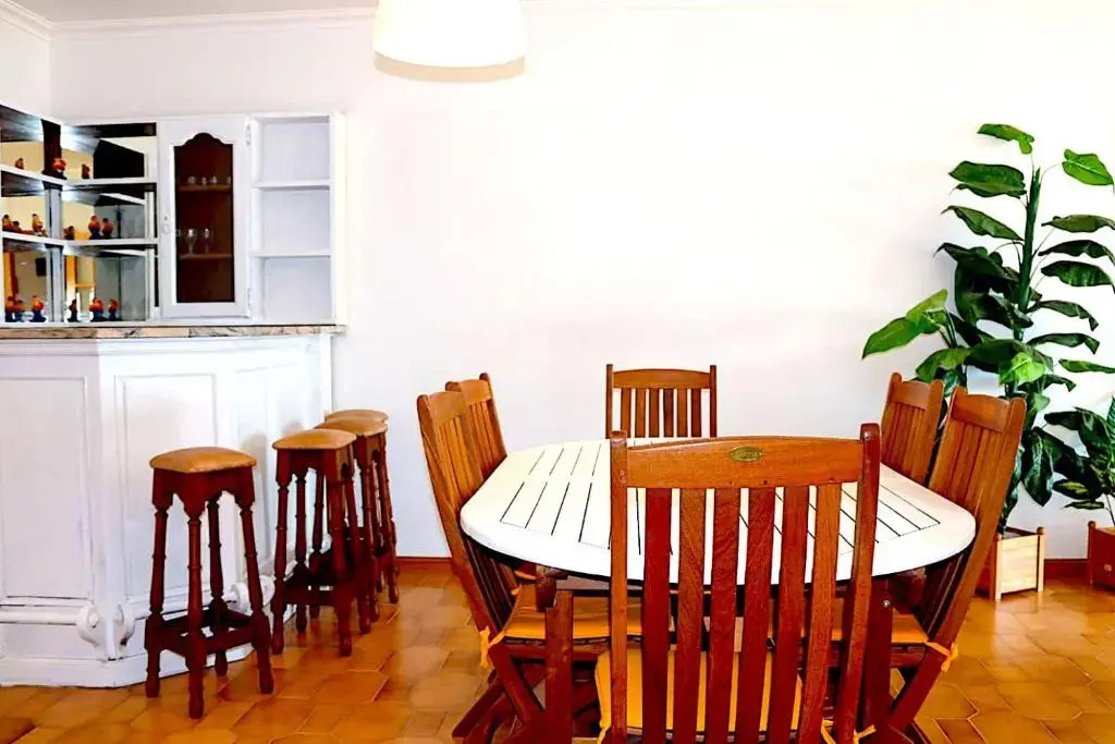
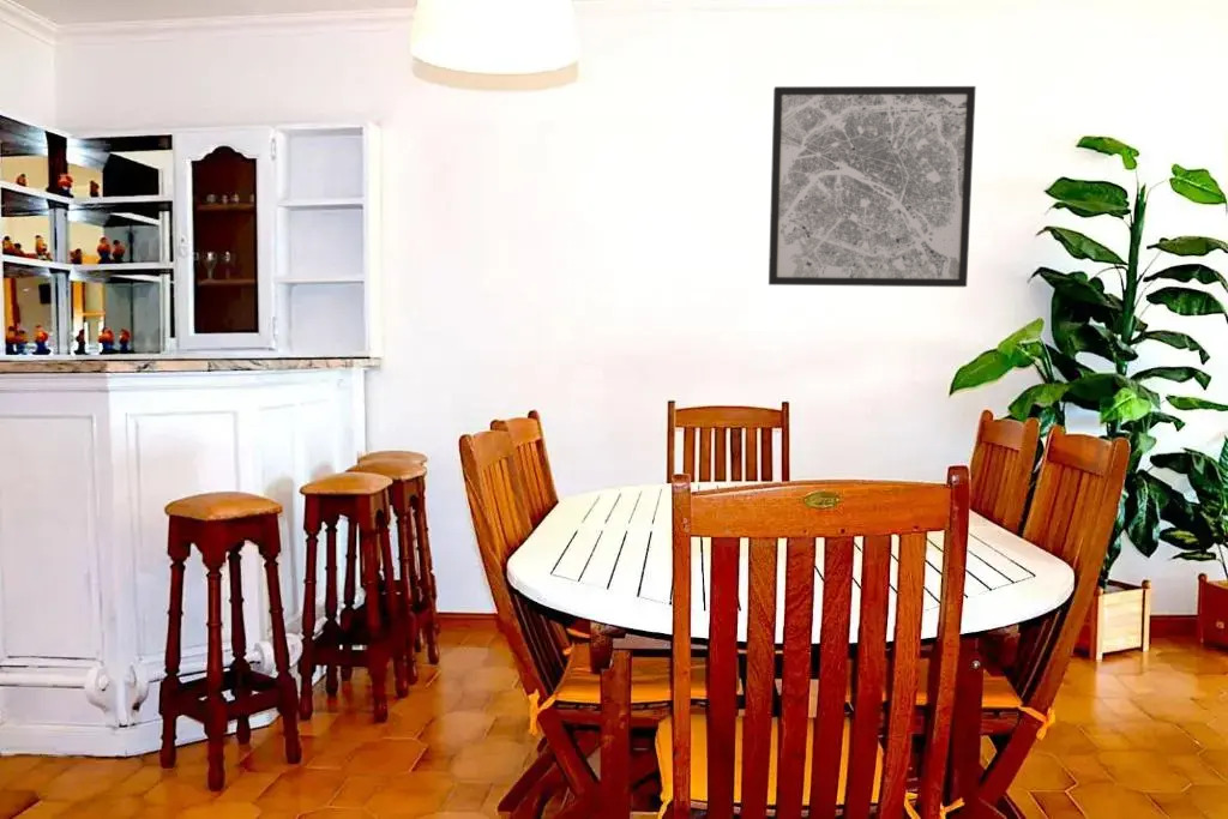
+ wall art (869, 187)
